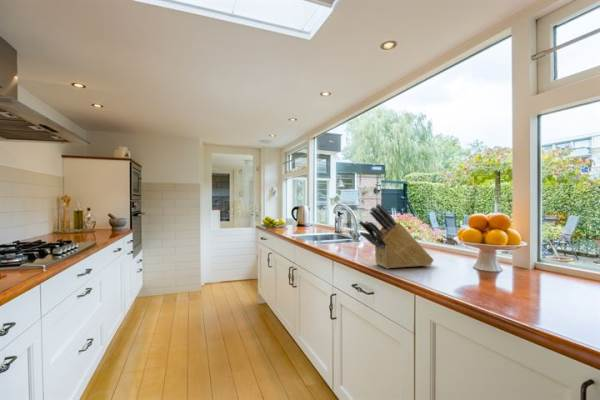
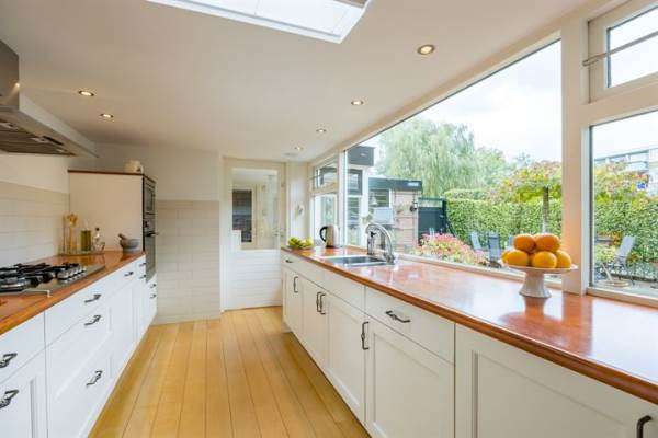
- knife block (395, 234)
